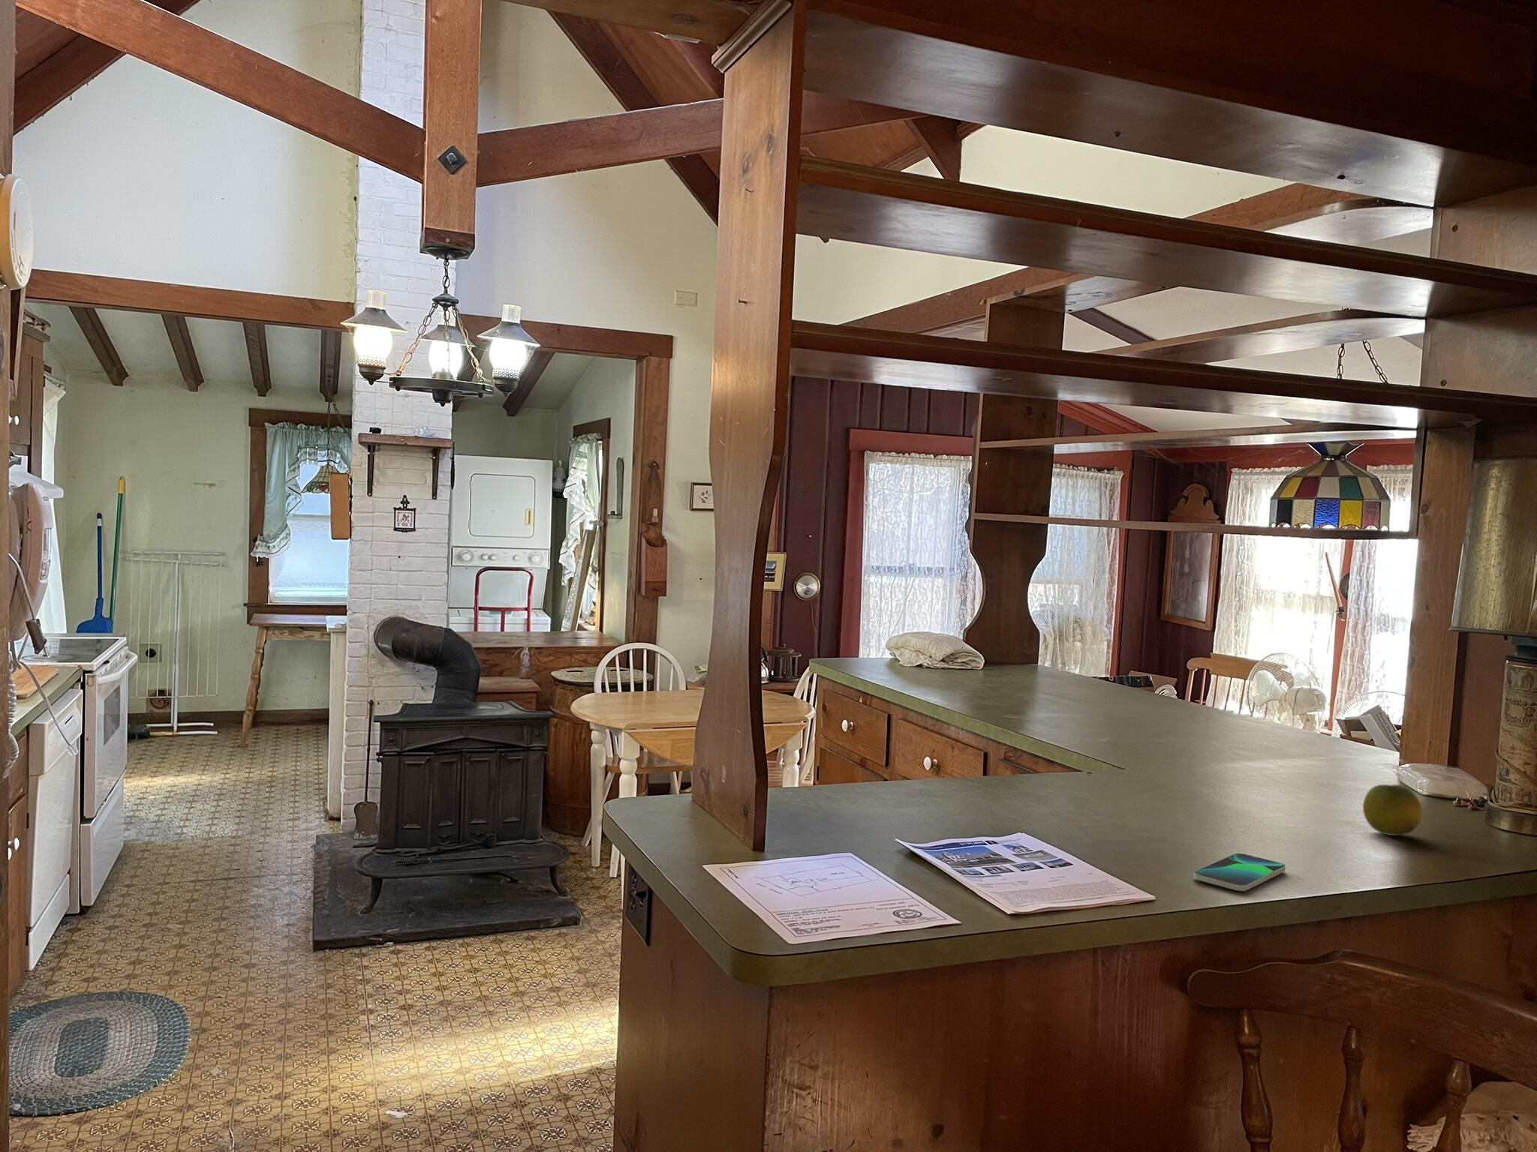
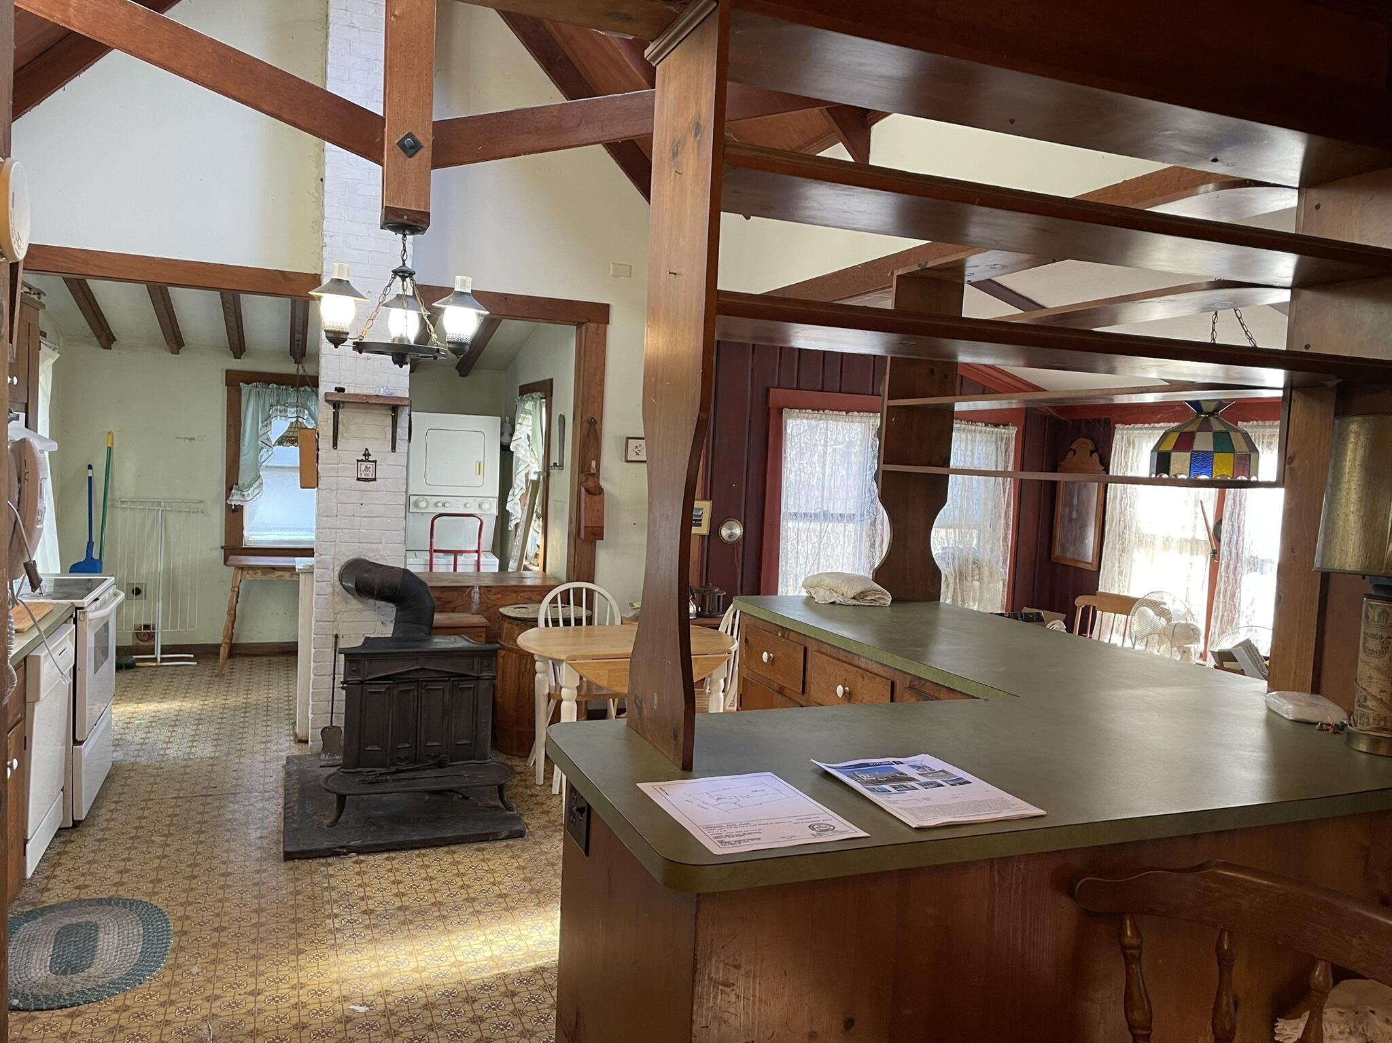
- fruit (1392, 808)
- smartphone (1240, 871)
